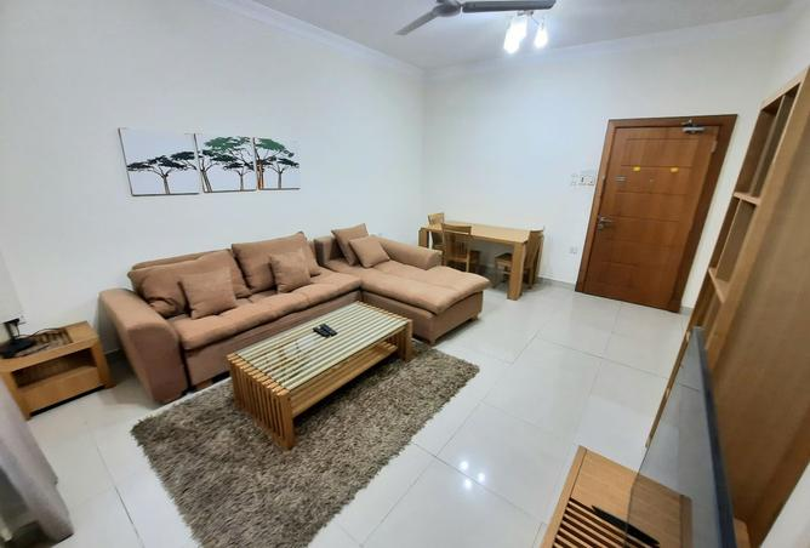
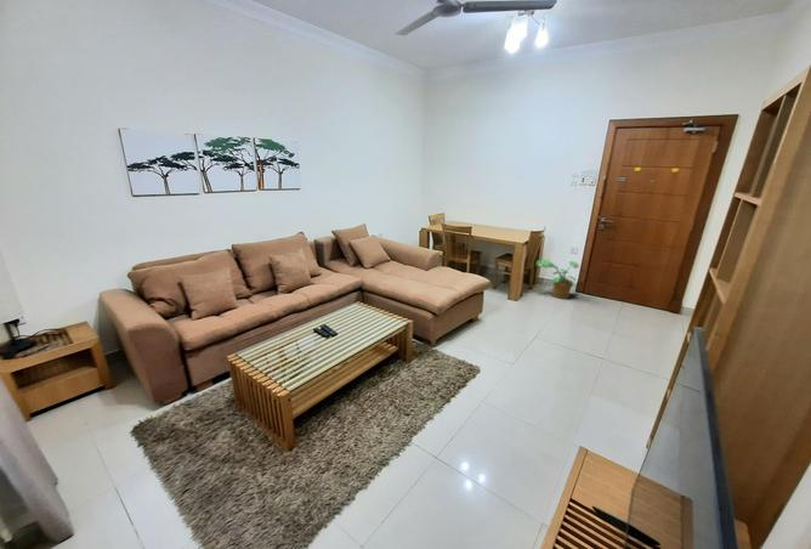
+ potted plant (556, 277)
